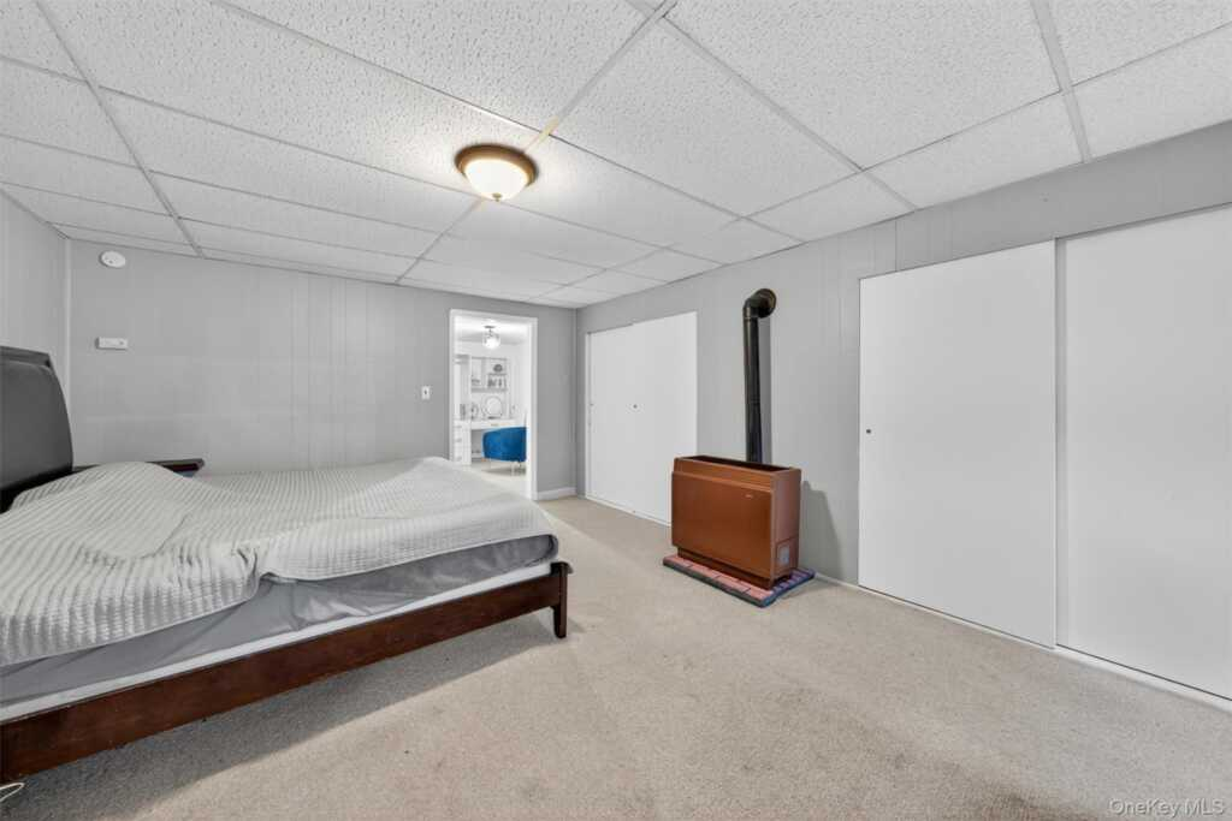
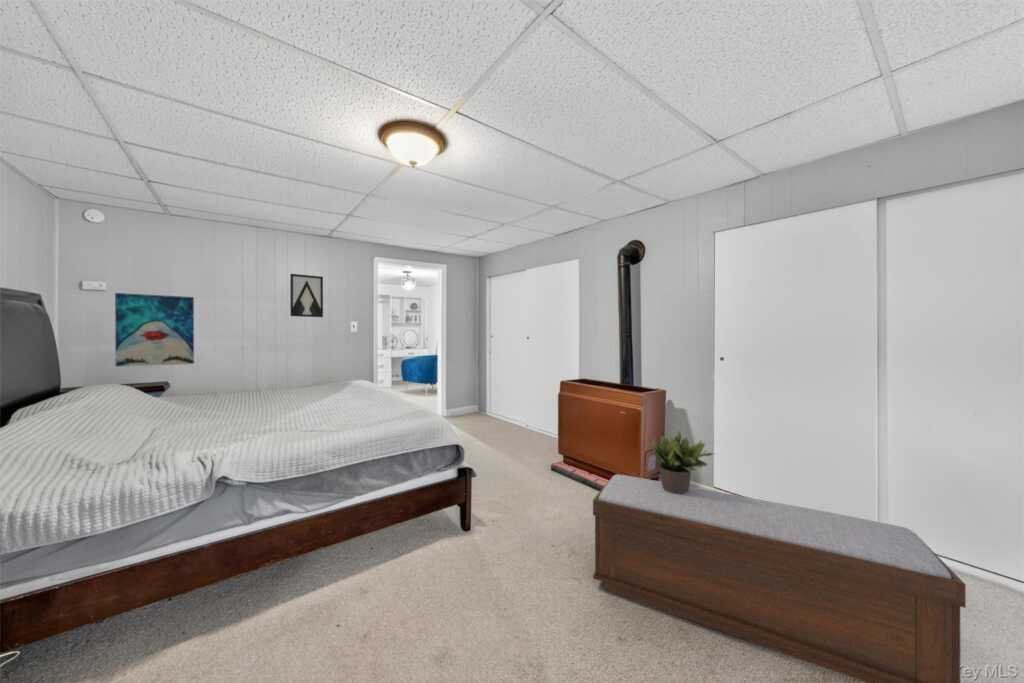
+ wall art (307, 296)
+ wall art (156, 330)
+ bench (738, 559)
+ potted plant (682, 461)
